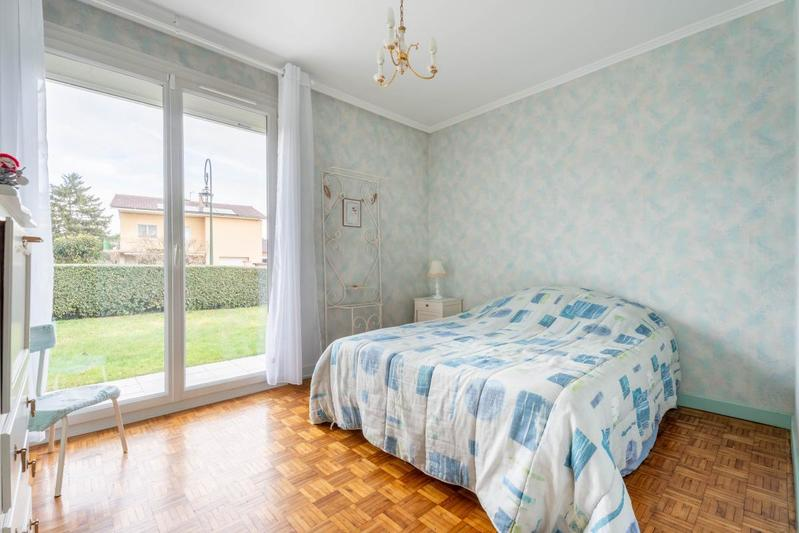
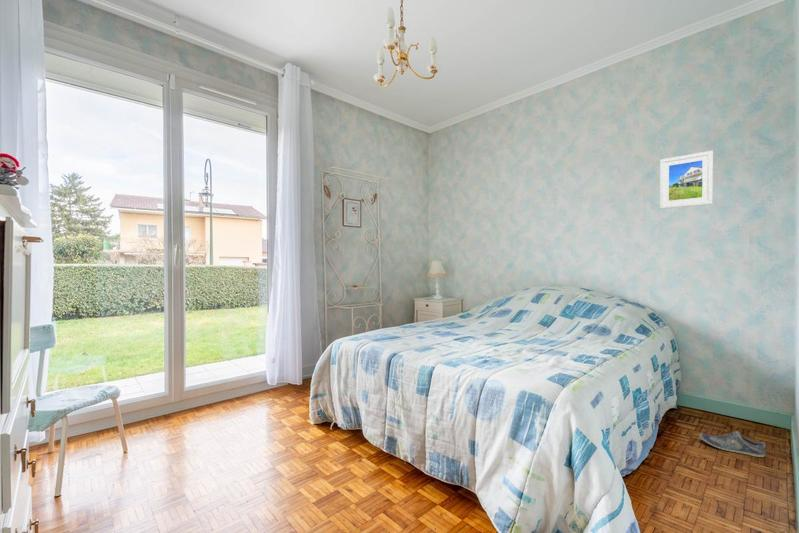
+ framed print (685, 181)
+ shoe (731, 439)
